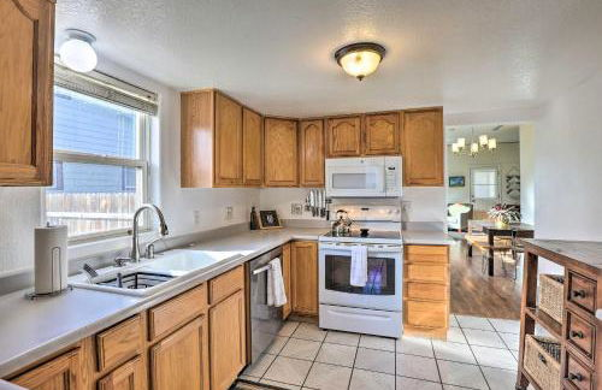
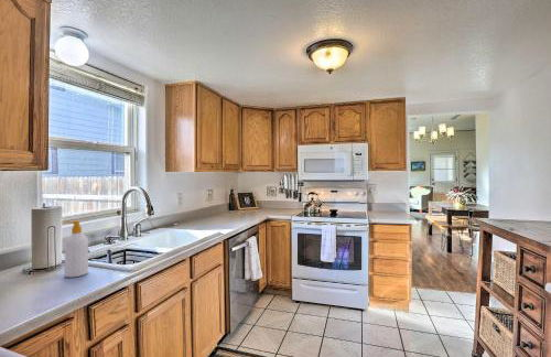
+ soap bottle (75, 247)
